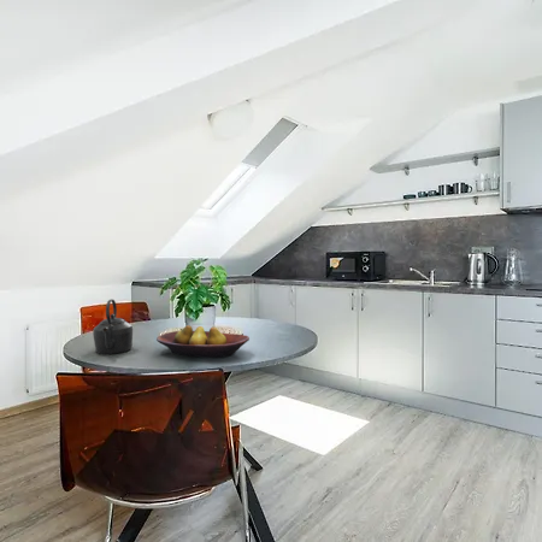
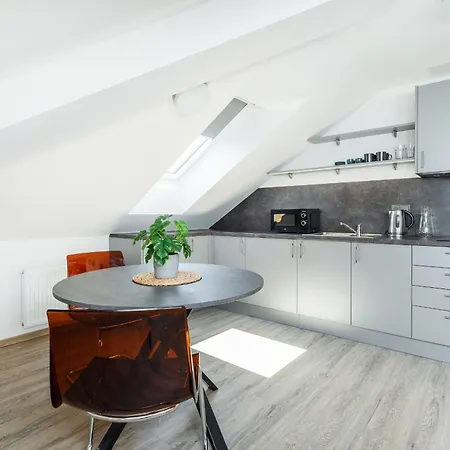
- fruit bowl (202, 338)
- kettle (111, 326)
